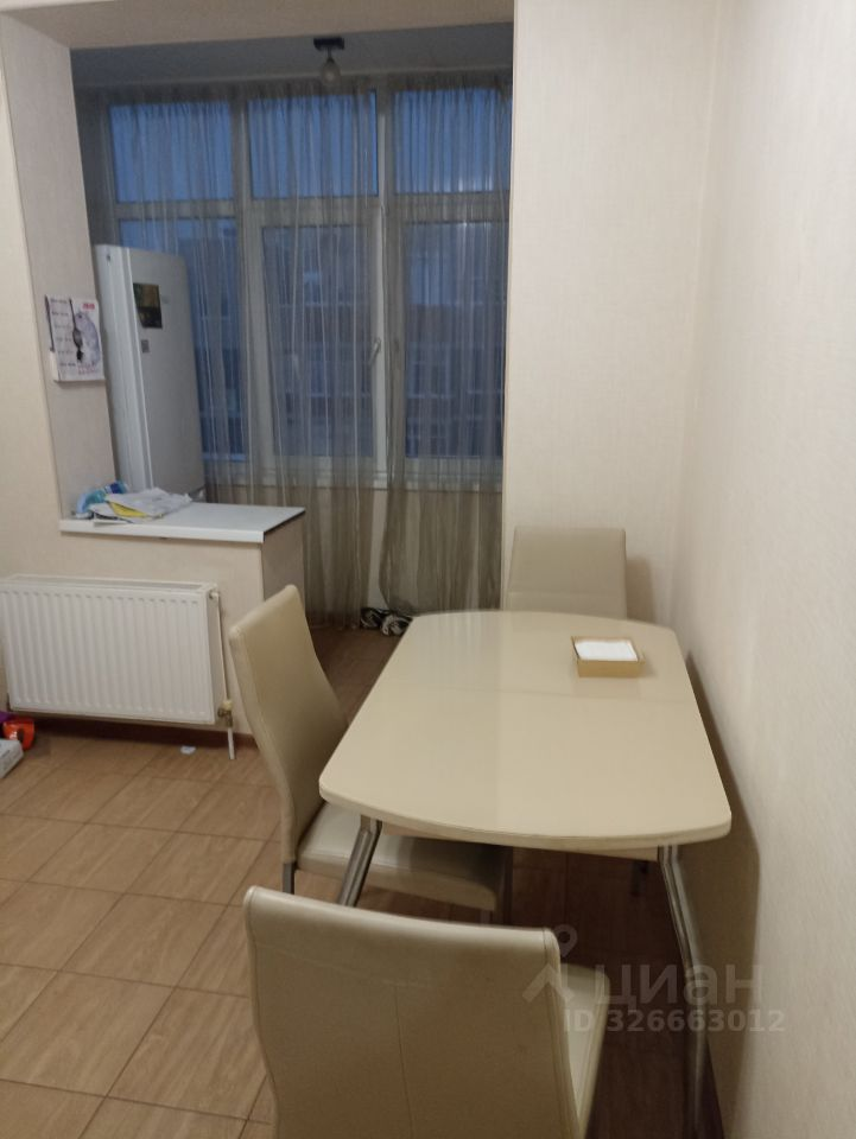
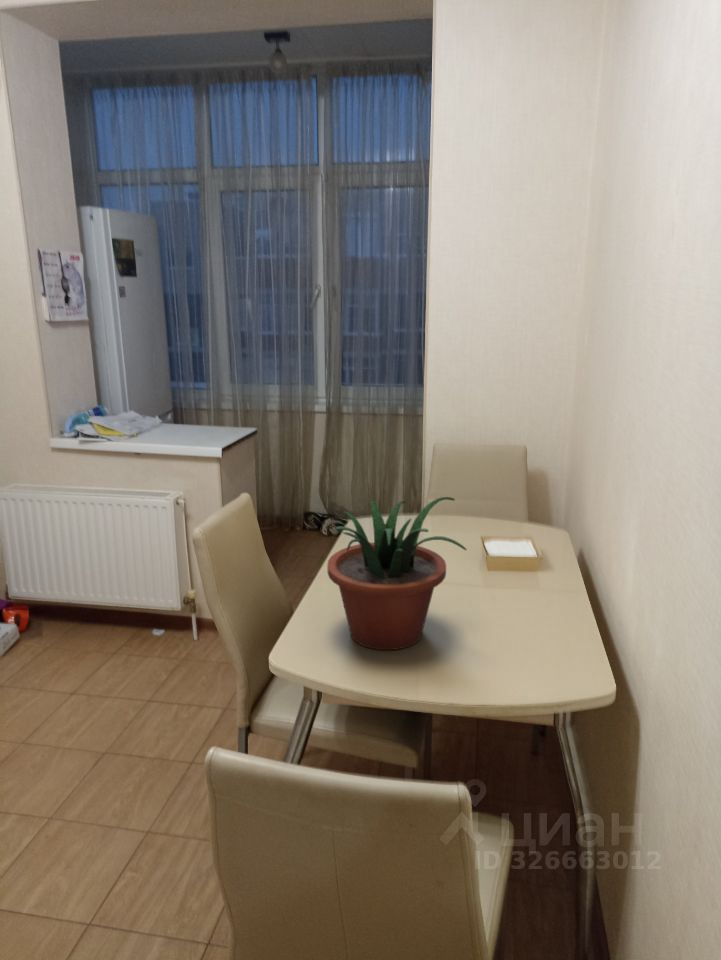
+ potted plant (399, 573)
